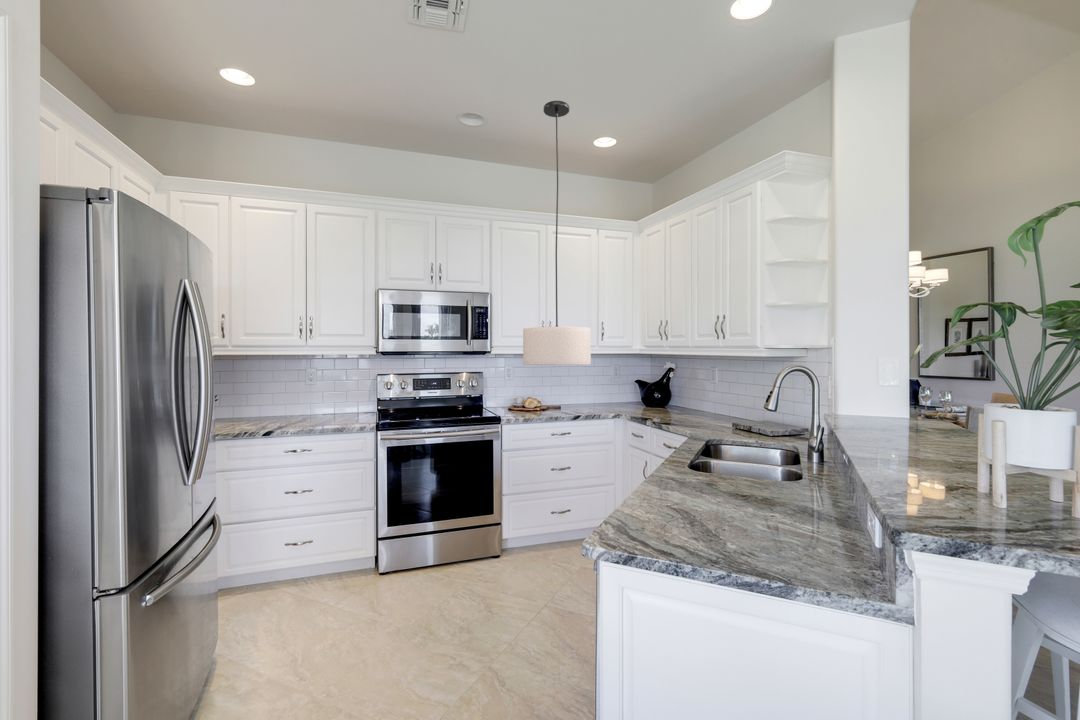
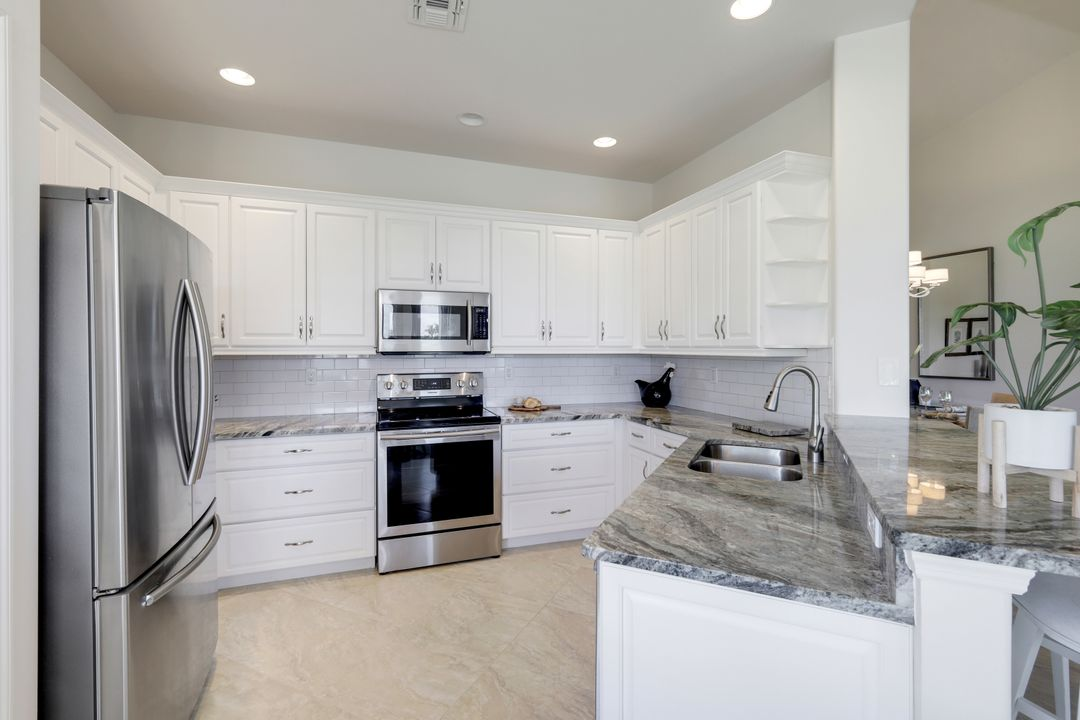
- light fixture (556, 236)
